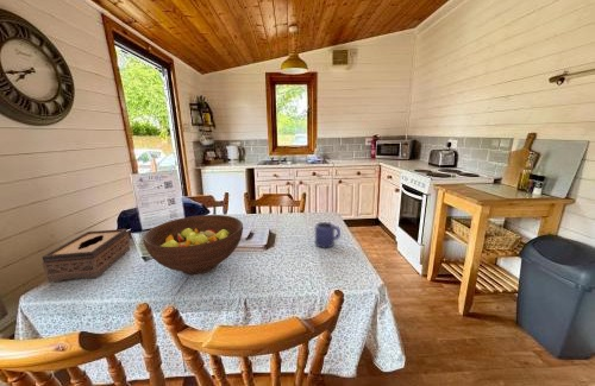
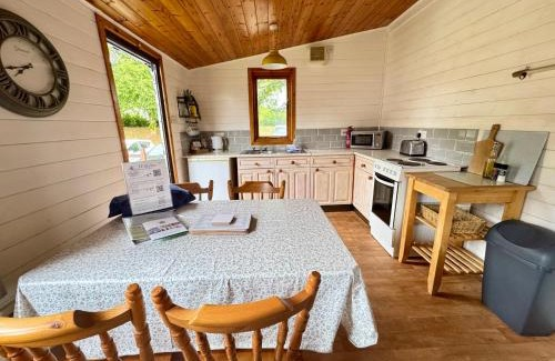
- fruit bowl (198, 247)
- mug (327, 234)
- tissue box (92, 252)
